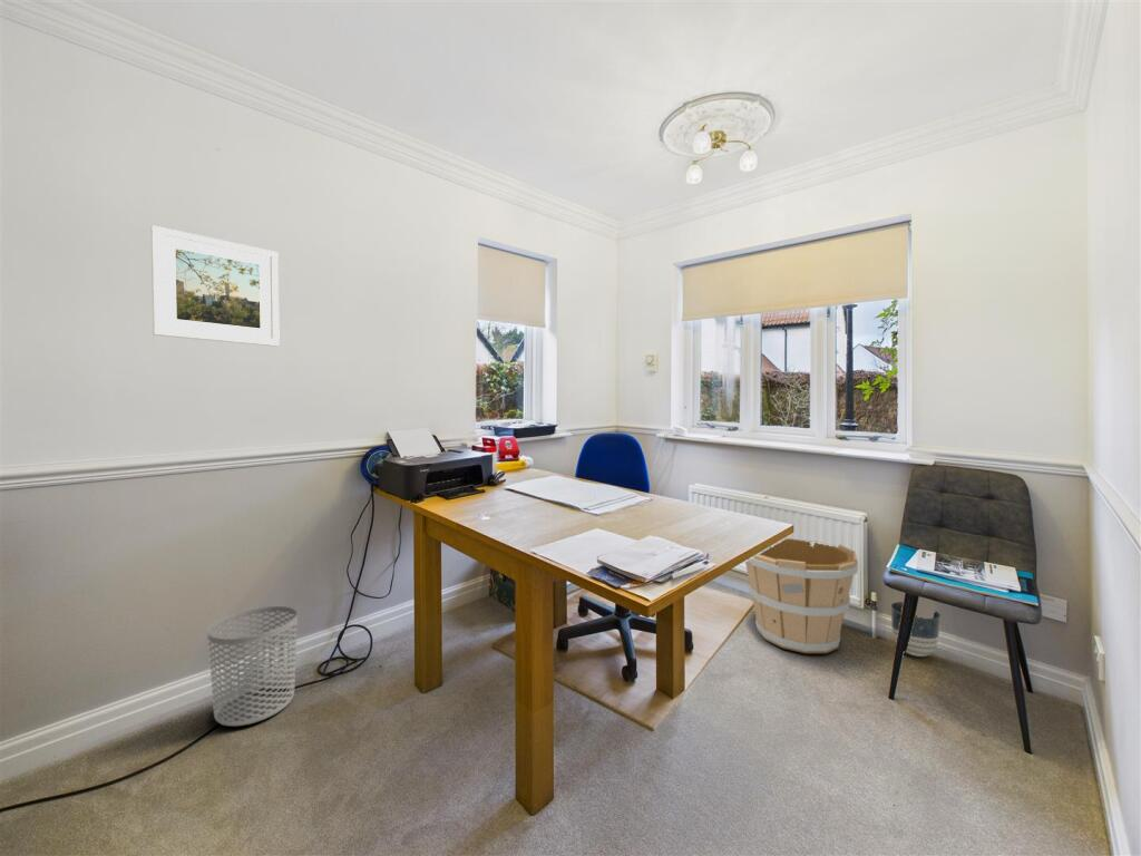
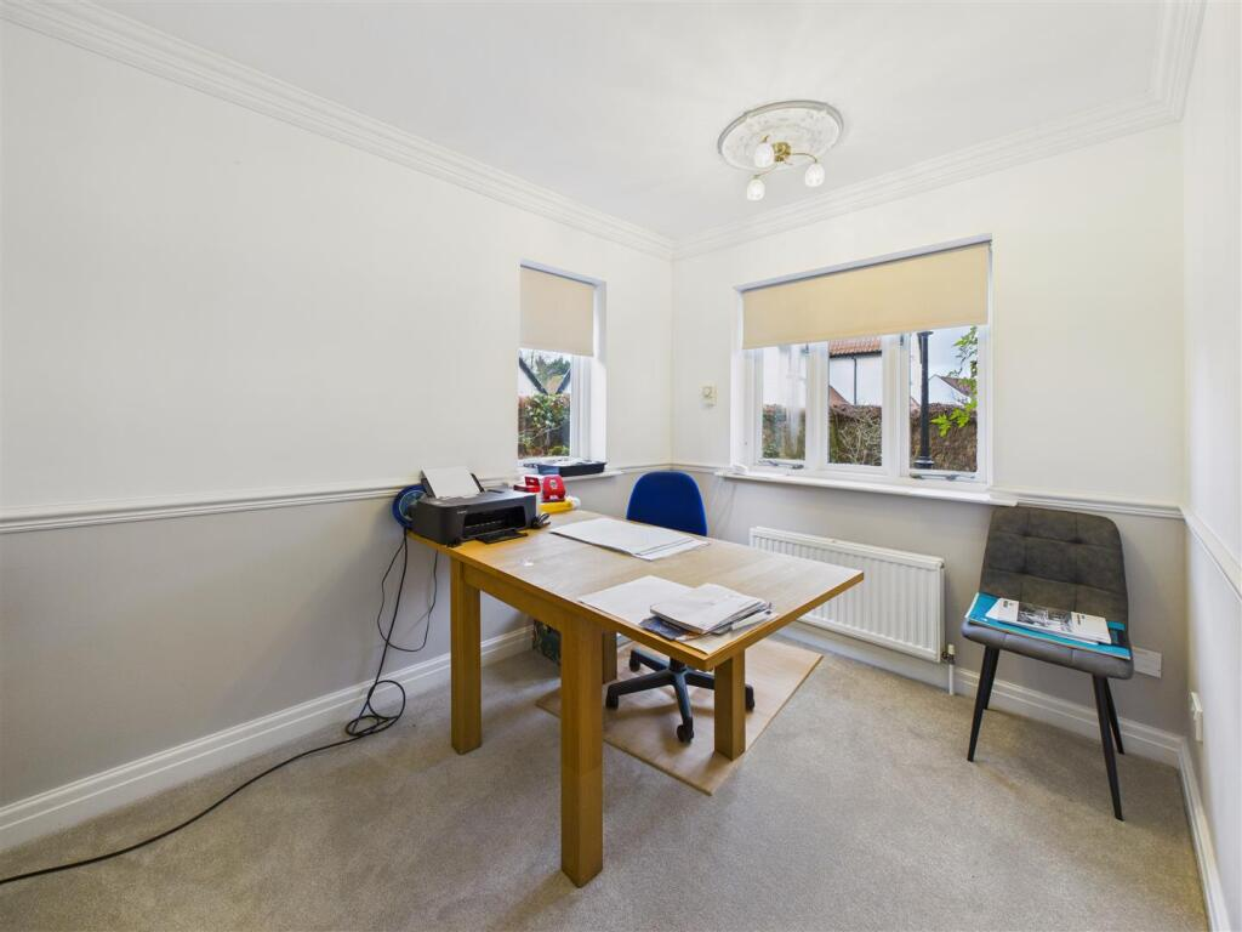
- wooden bucket (797, 591)
- waste bin (254, 662)
- planter (914, 631)
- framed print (220, 290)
